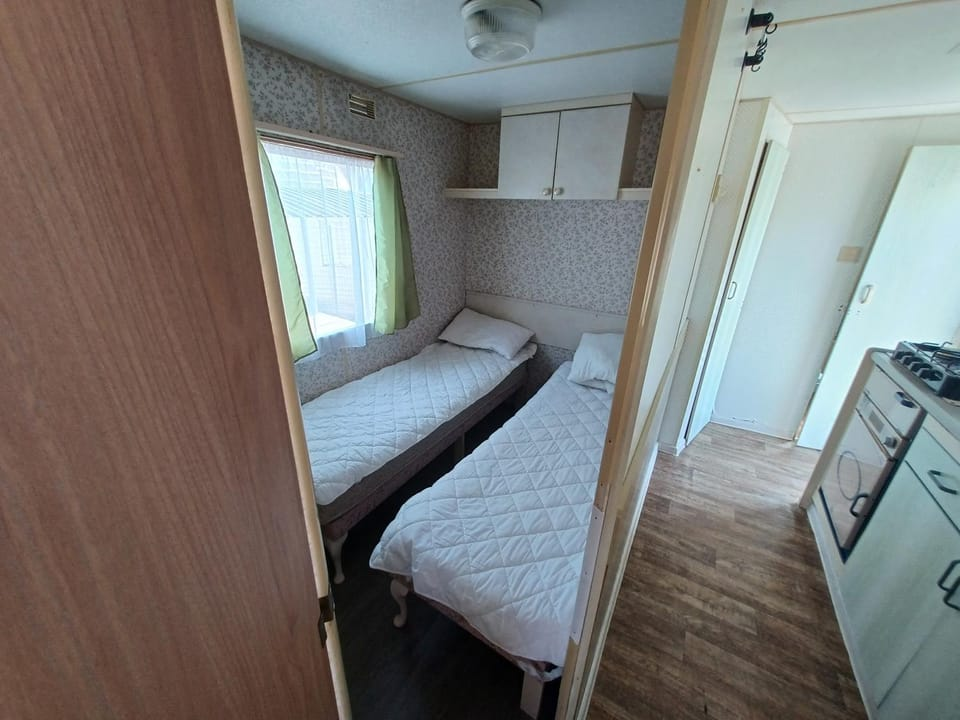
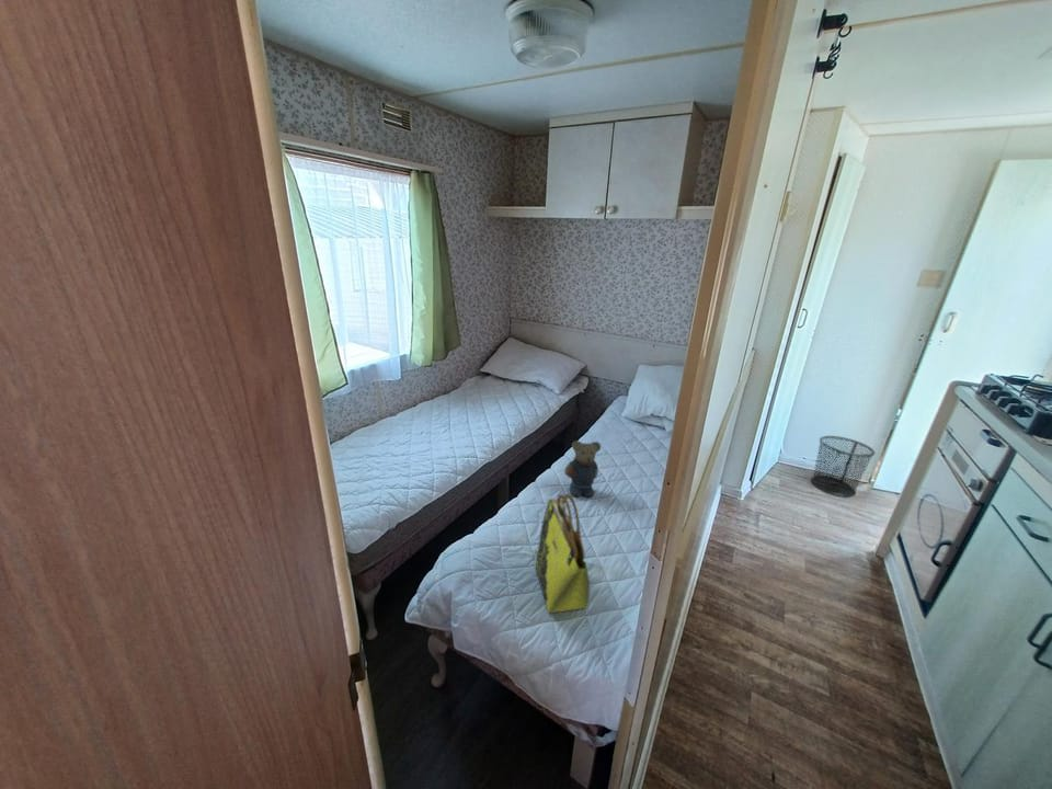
+ tote bag (563, 545)
+ teddy bear (582, 467)
+ waste bin (839, 466)
